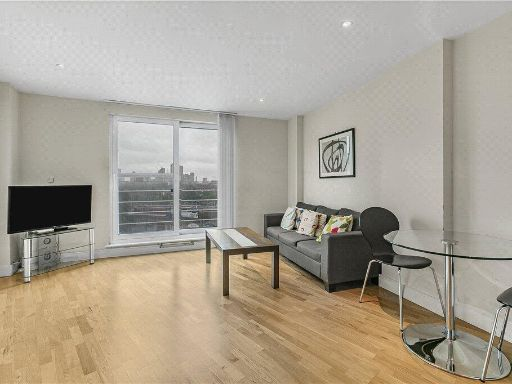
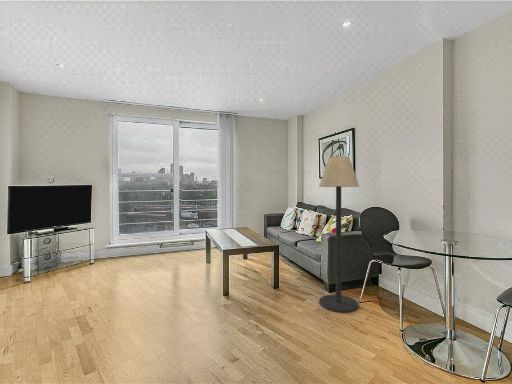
+ floor lamp (338, 230)
